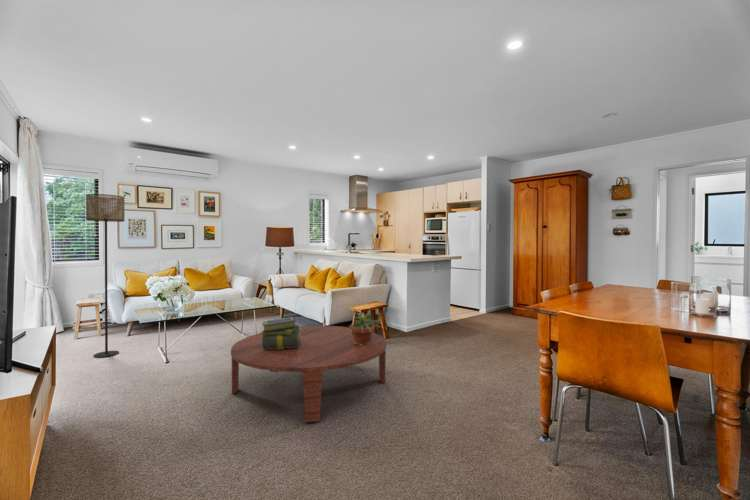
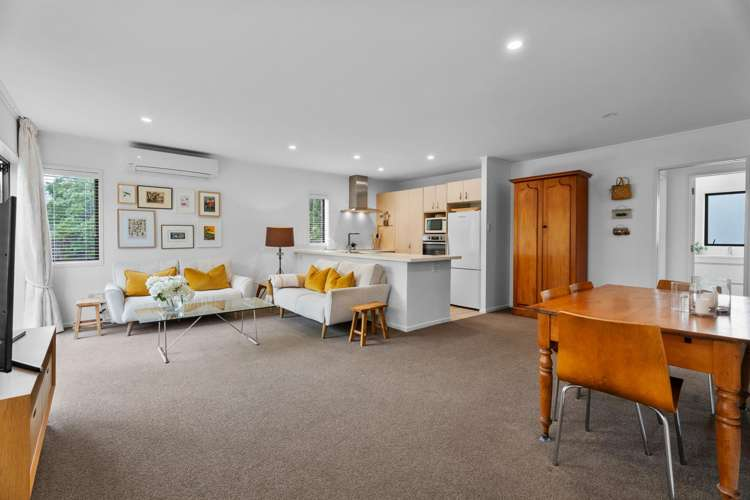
- floor lamp (106, 275)
- stack of books (280, 332)
- potted plant (362, 326)
- coffee table (311, 364)
